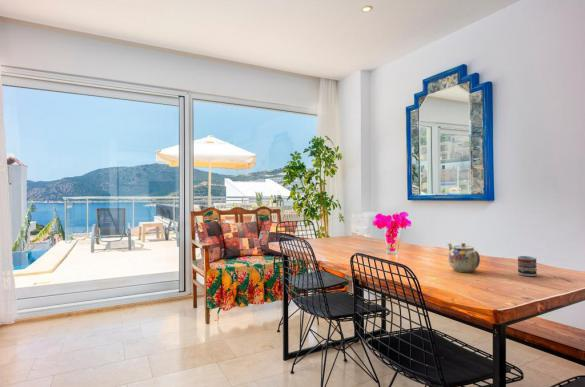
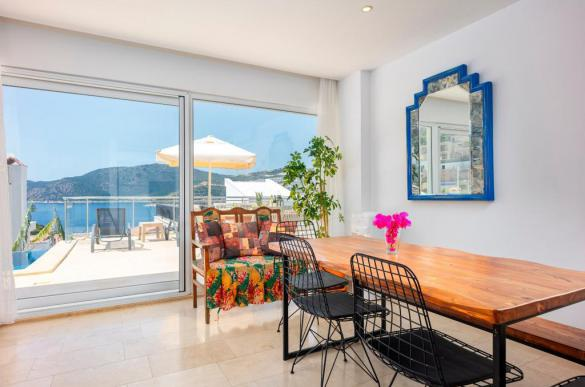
- teapot (462, 256)
- cup (527, 265)
